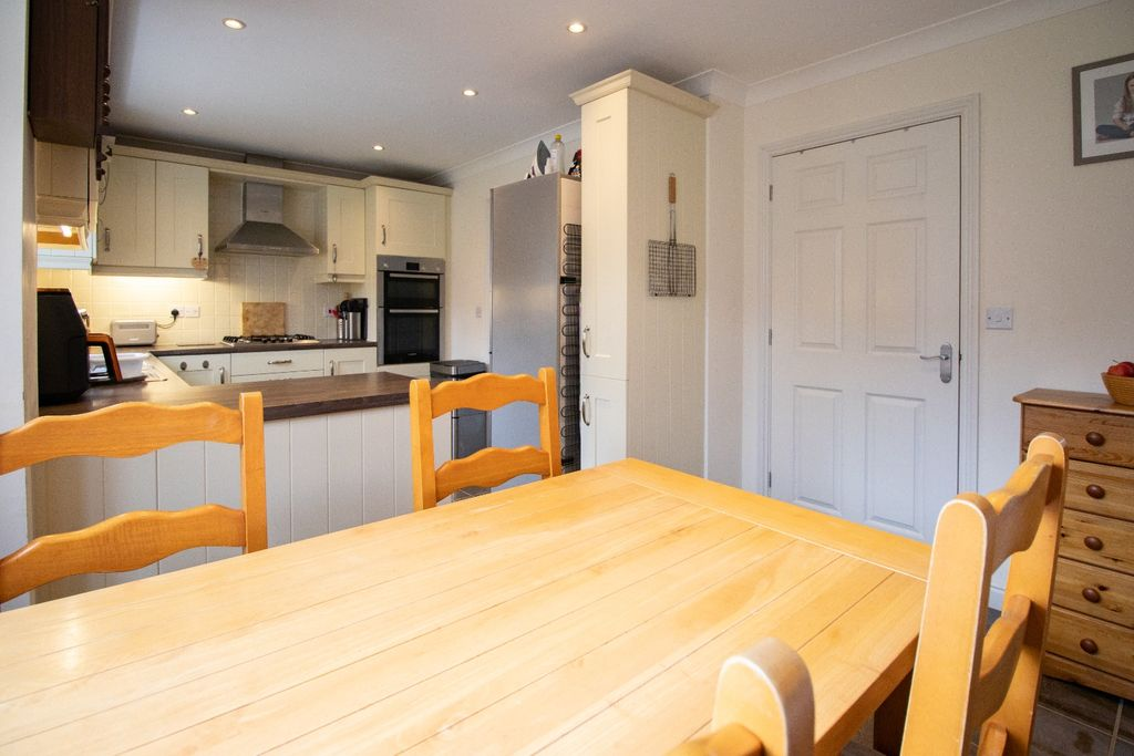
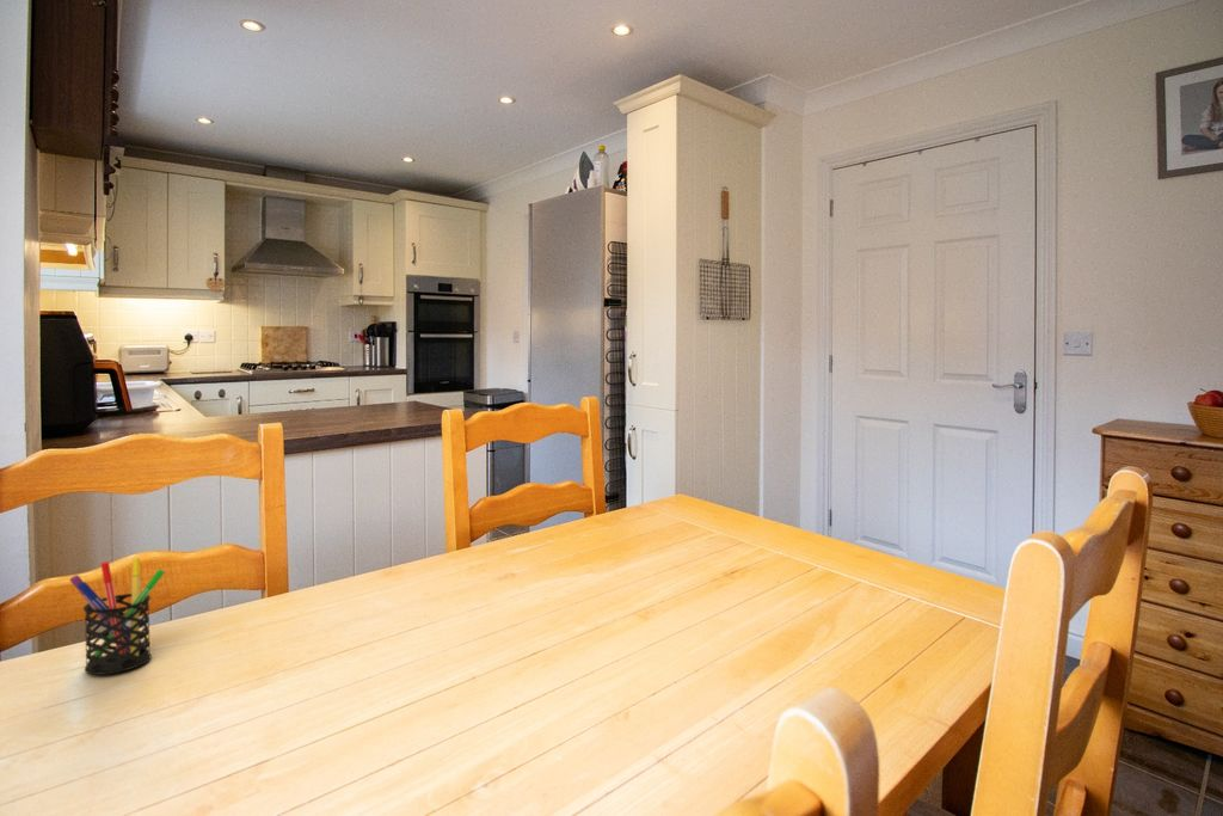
+ pen holder (123, 609)
